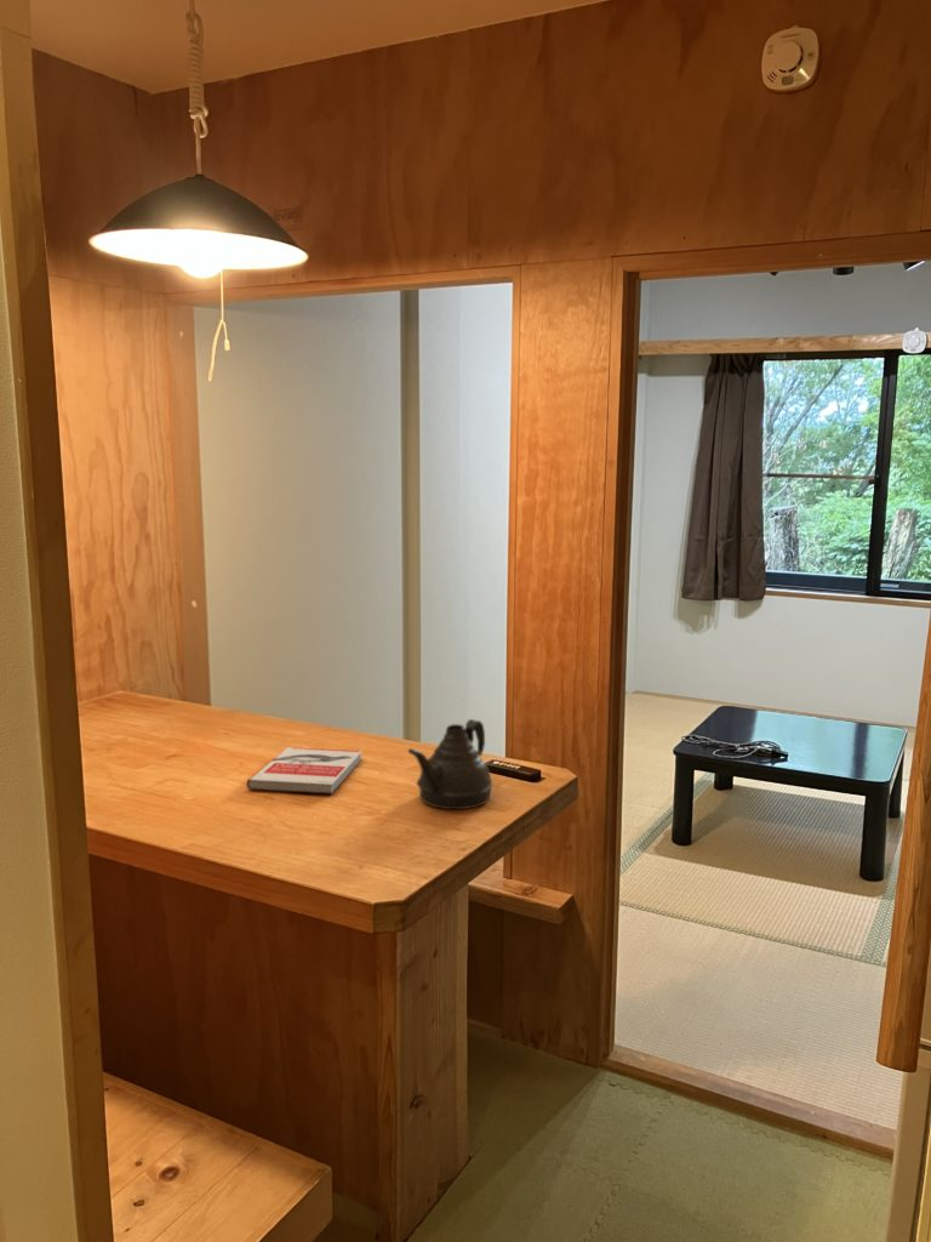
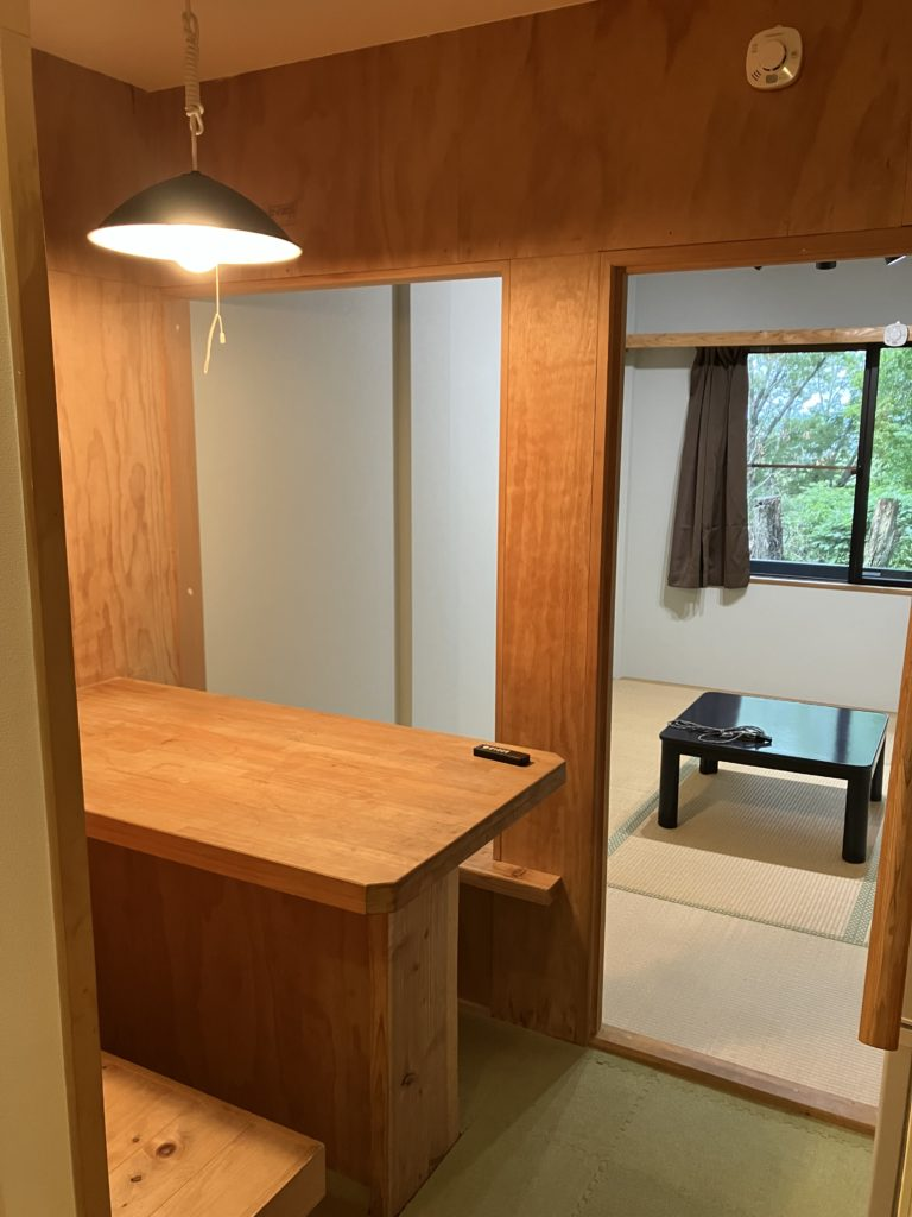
- teapot (445, 765)
- book (307, 769)
